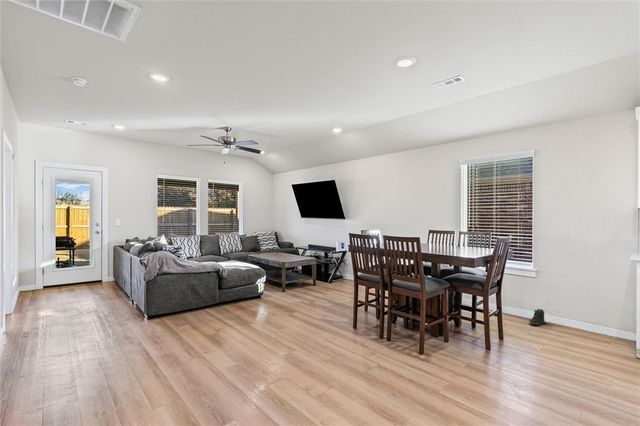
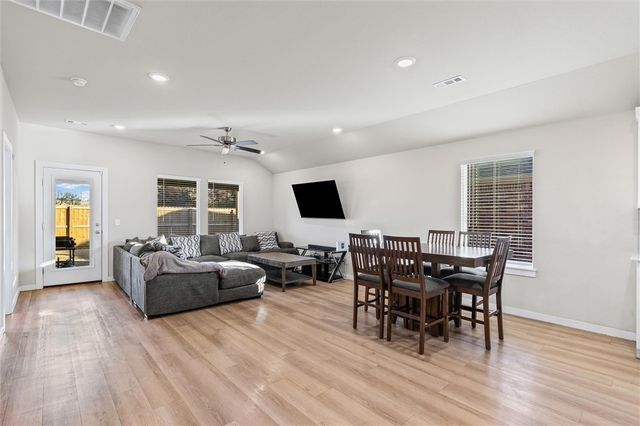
- sneaker (536, 316)
